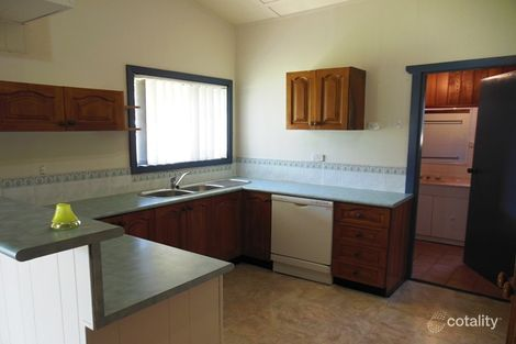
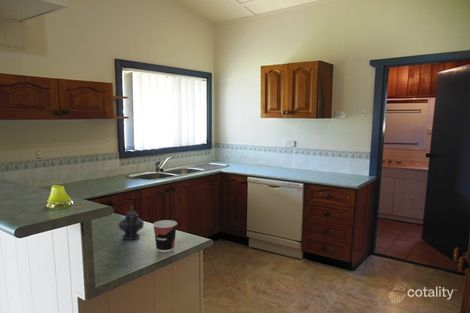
+ teapot (131, 221)
+ cup (165, 236)
